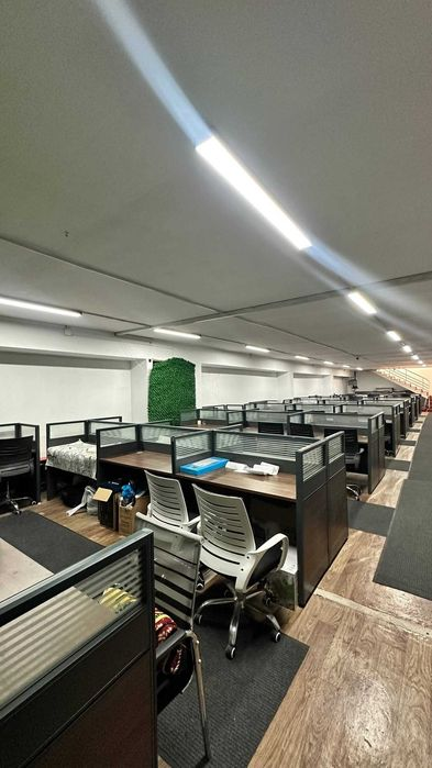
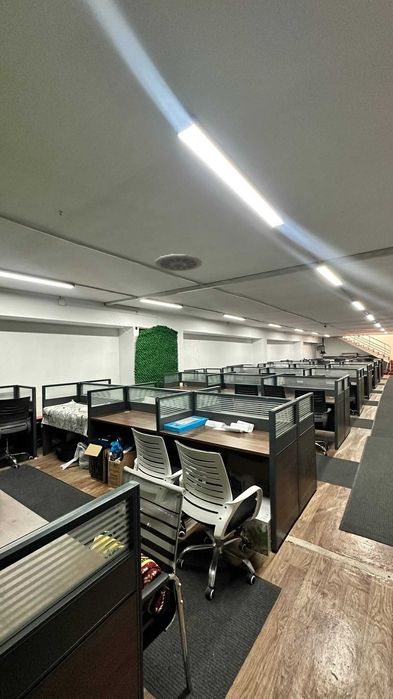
+ ceiling vent (178, 264)
